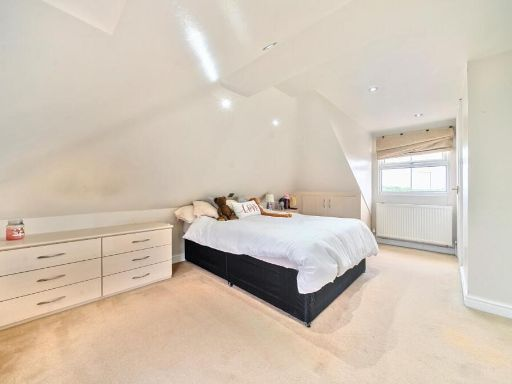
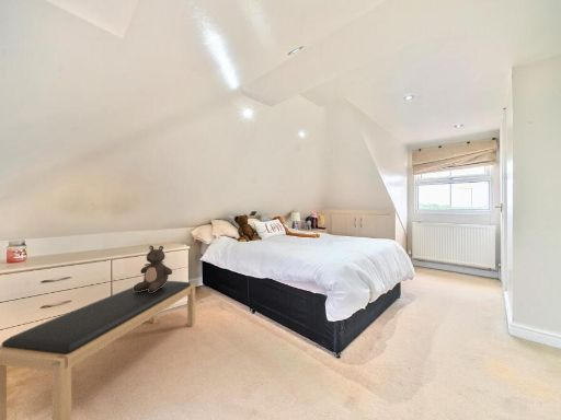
+ bench (123, 329)
+ teddy bear (151, 267)
